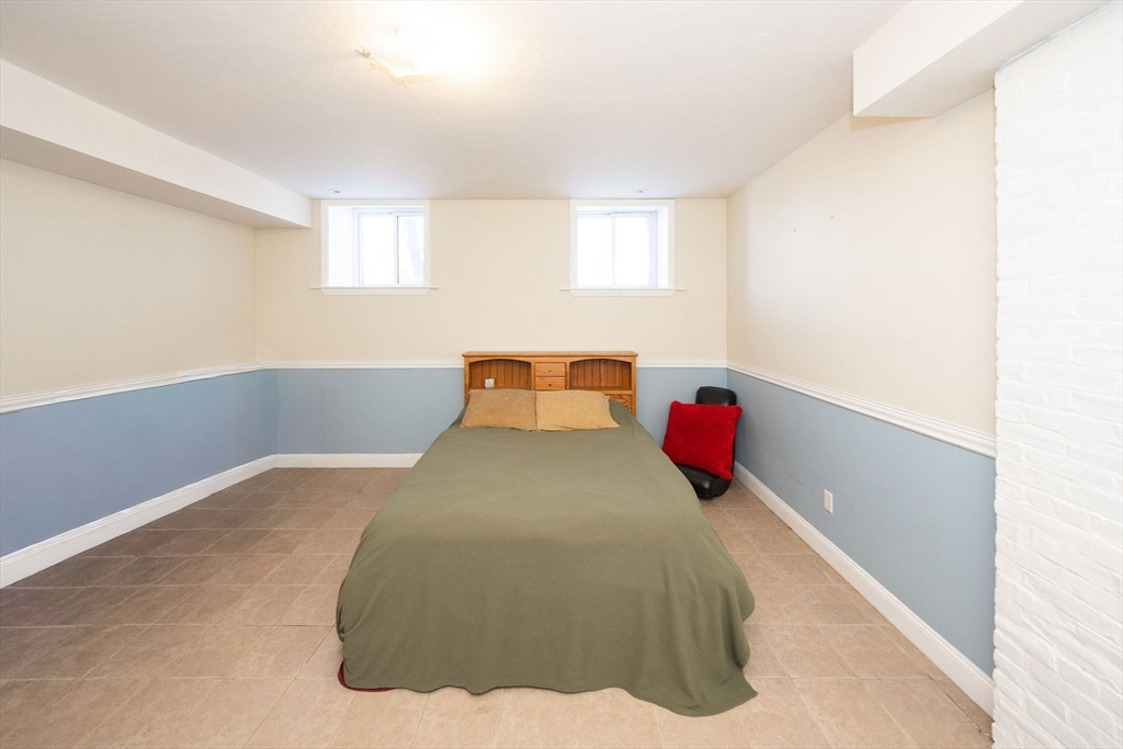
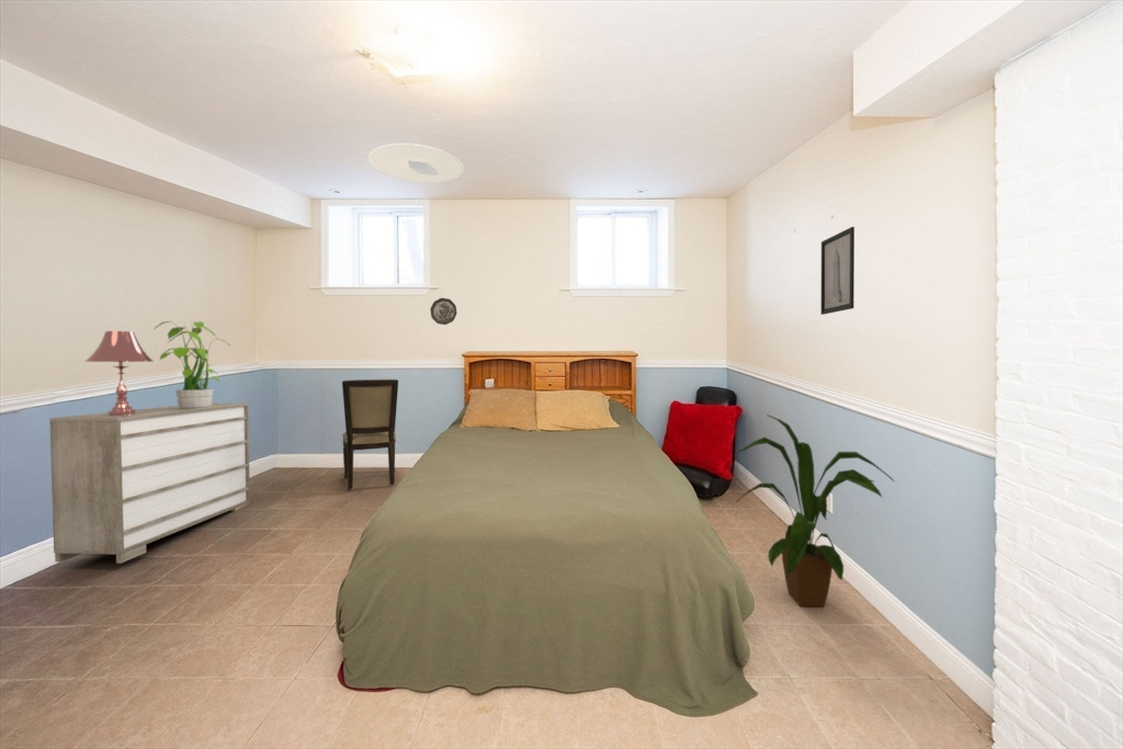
+ wall art (836, 273)
+ potted plant (186, 364)
+ ceiling light (417, 160)
+ table lamp (121, 372)
+ dining chair (370, 430)
+ dresser (166, 470)
+ decorative plate (443, 311)
+ house plant (812, 515)
